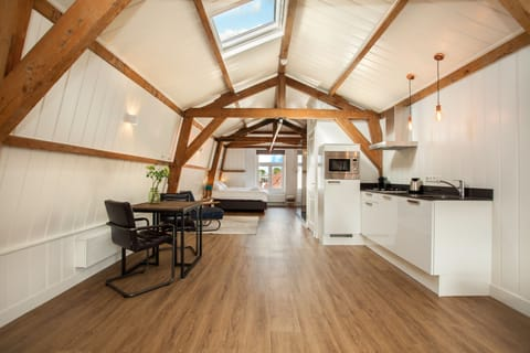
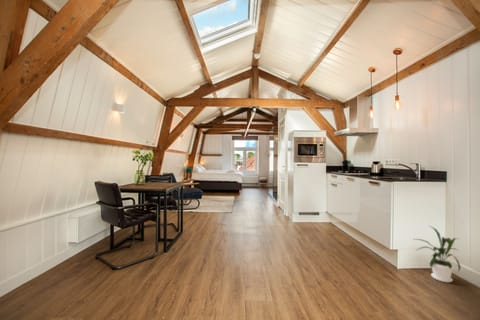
+ house plant (439, 253)
